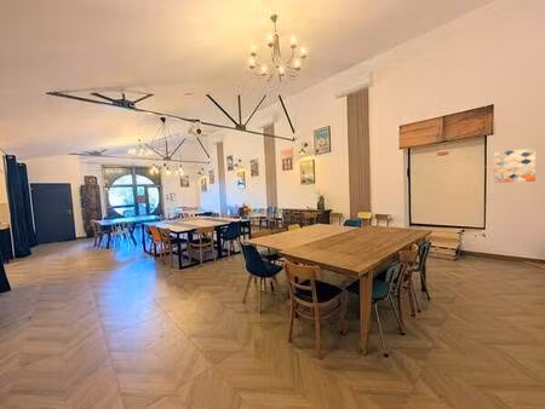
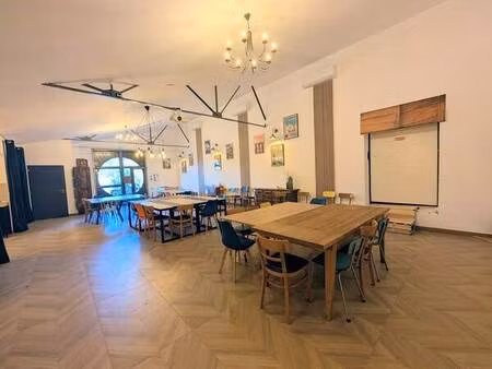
- wall art (514, 166)
